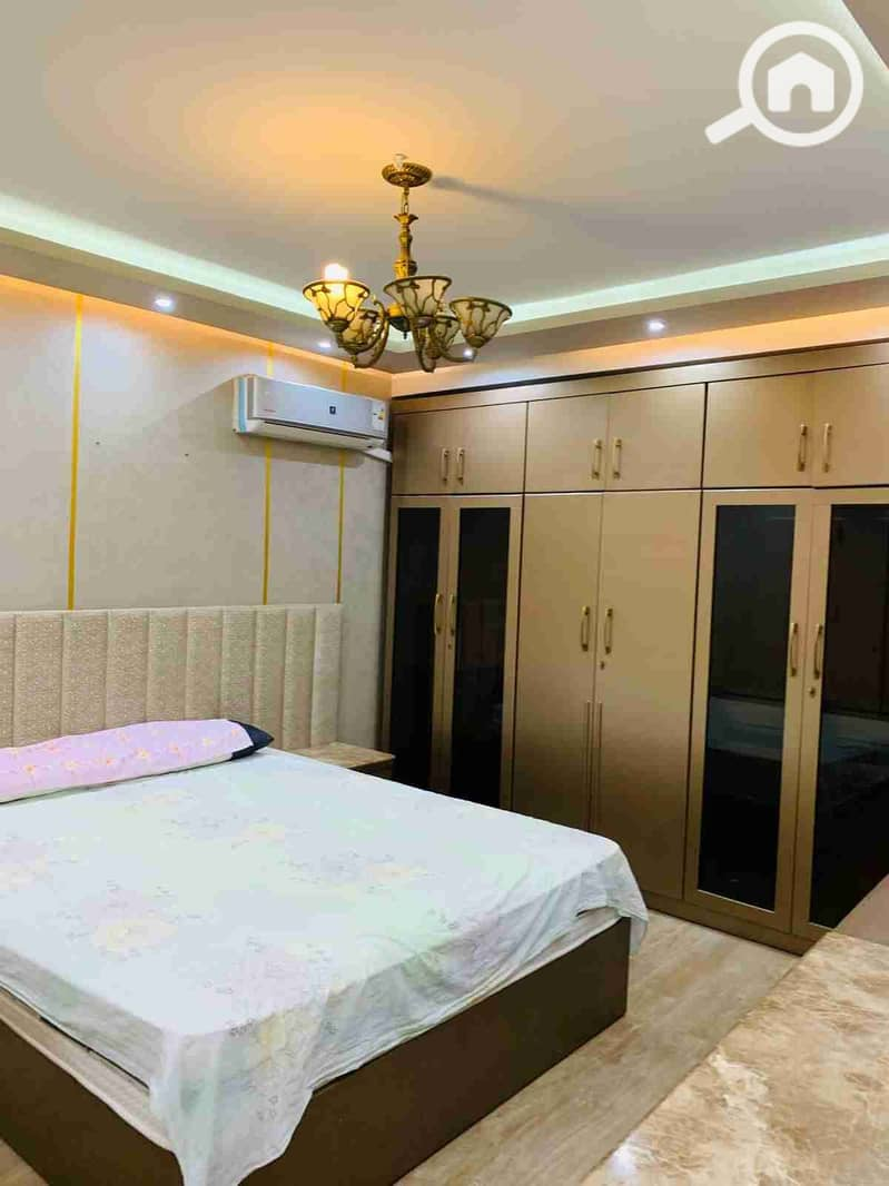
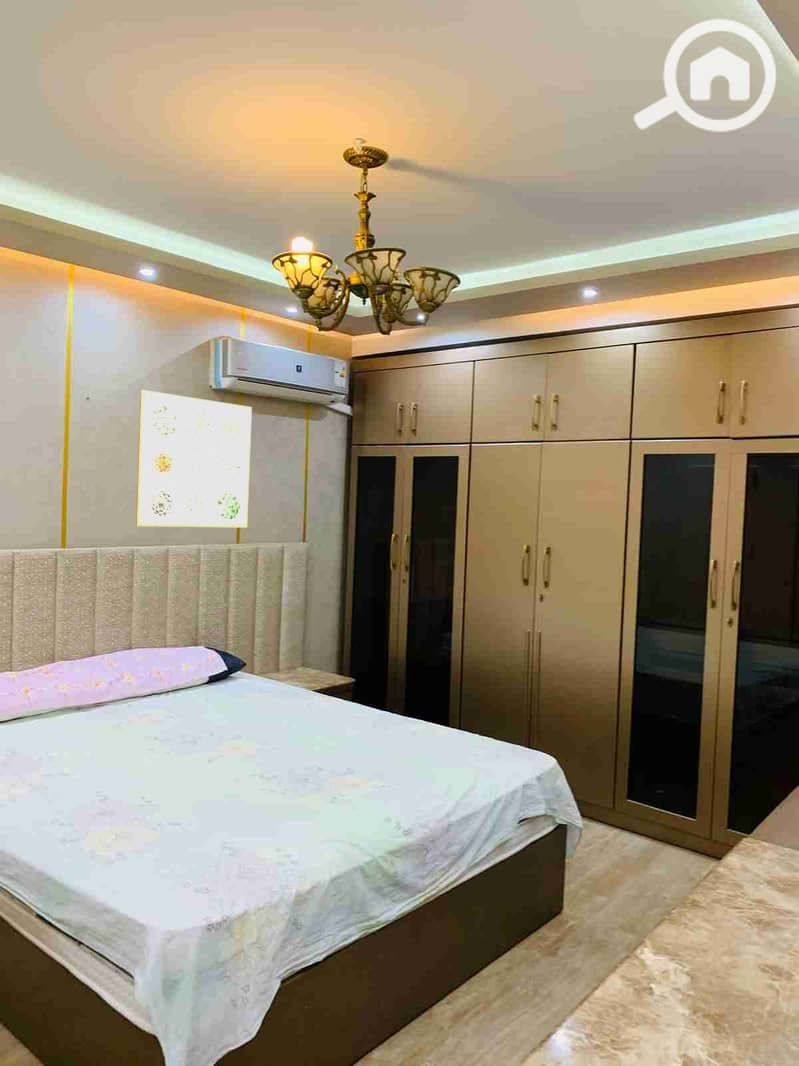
+ wall art (197, 463)
